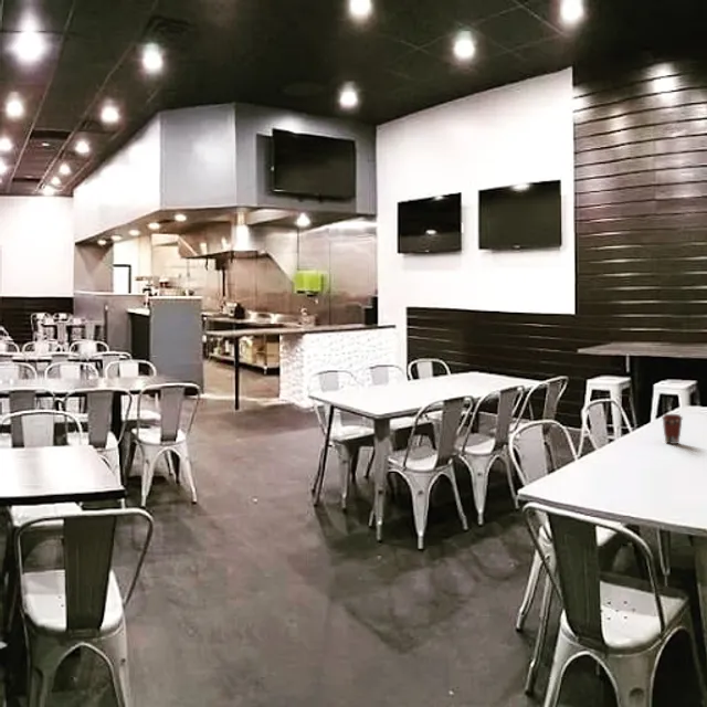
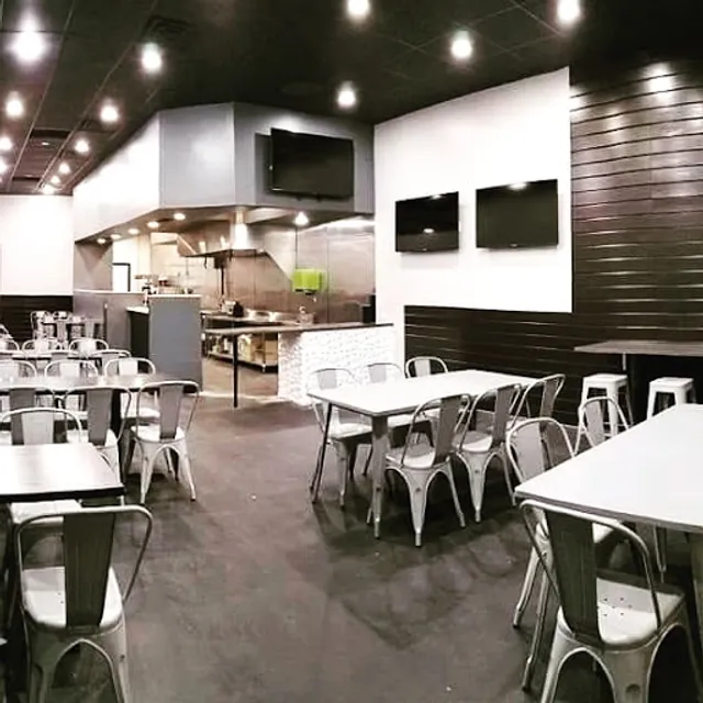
- coffee cup (672, 429)
